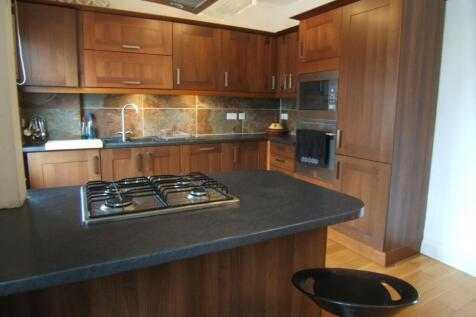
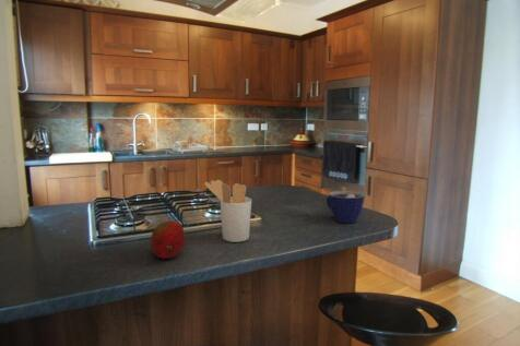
+ utensil holder (228, 208)
+ fruit (166, 239)
+ cup (342, 205)
